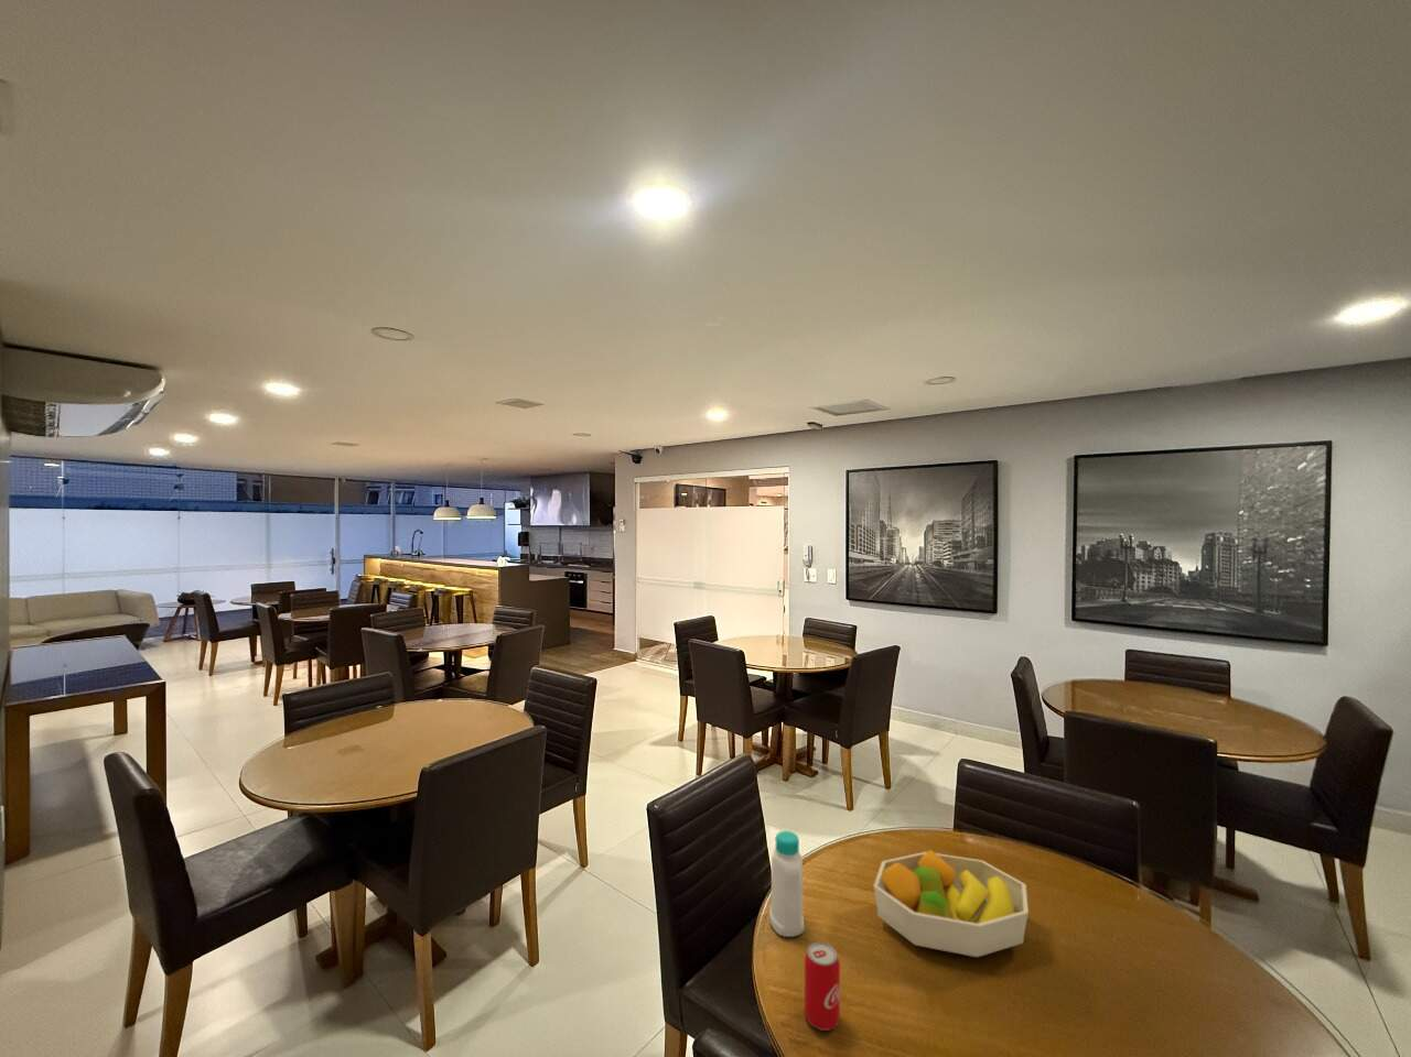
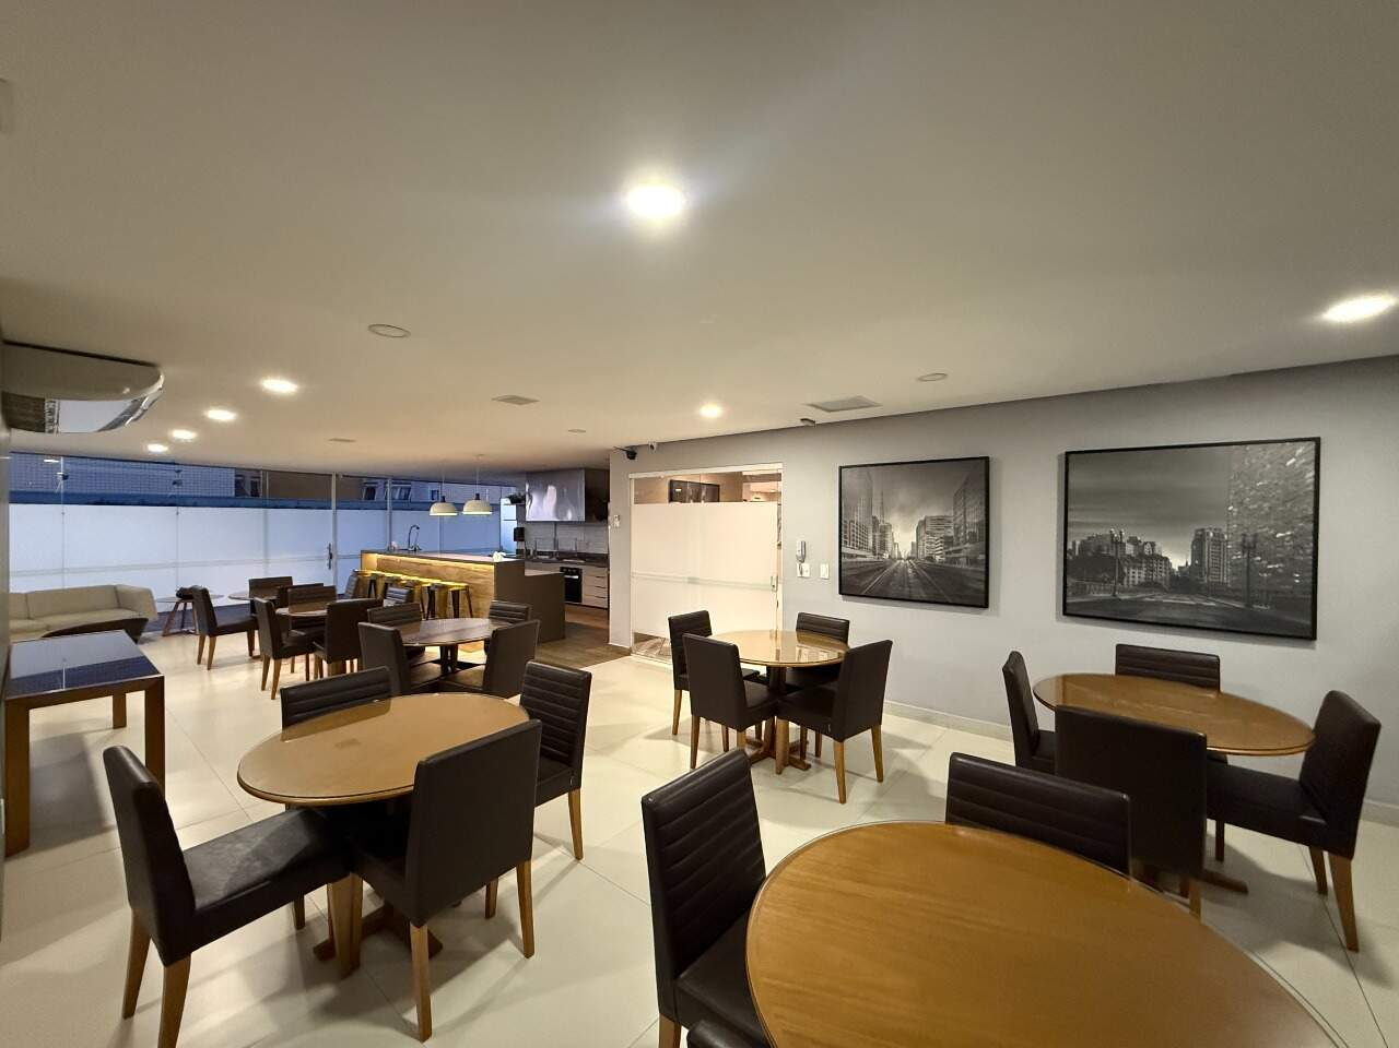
- fruit bowl (949, 895)
- bottle (785, 879)
- beverage can (821, 986)
